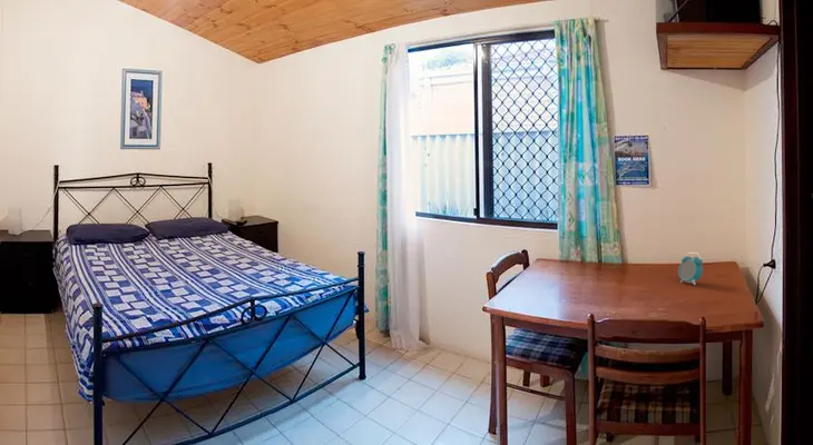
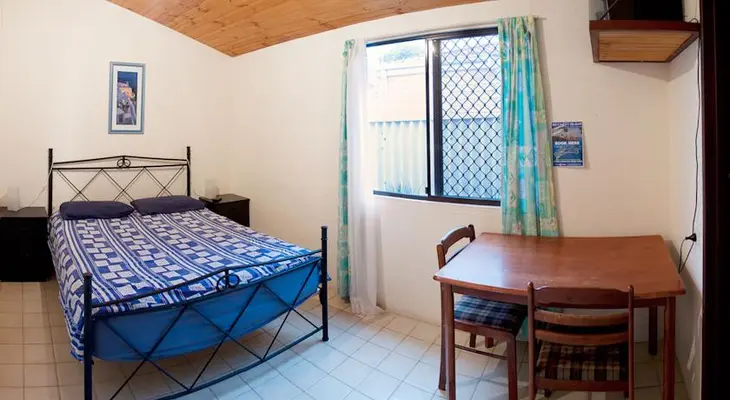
- alarm clock (690, 268)
